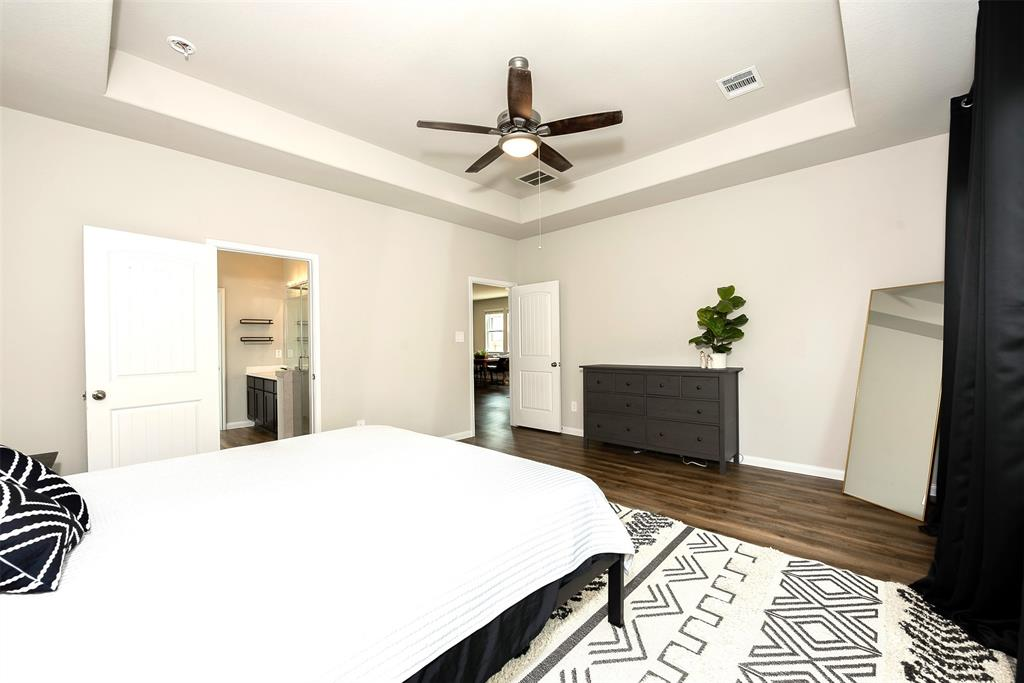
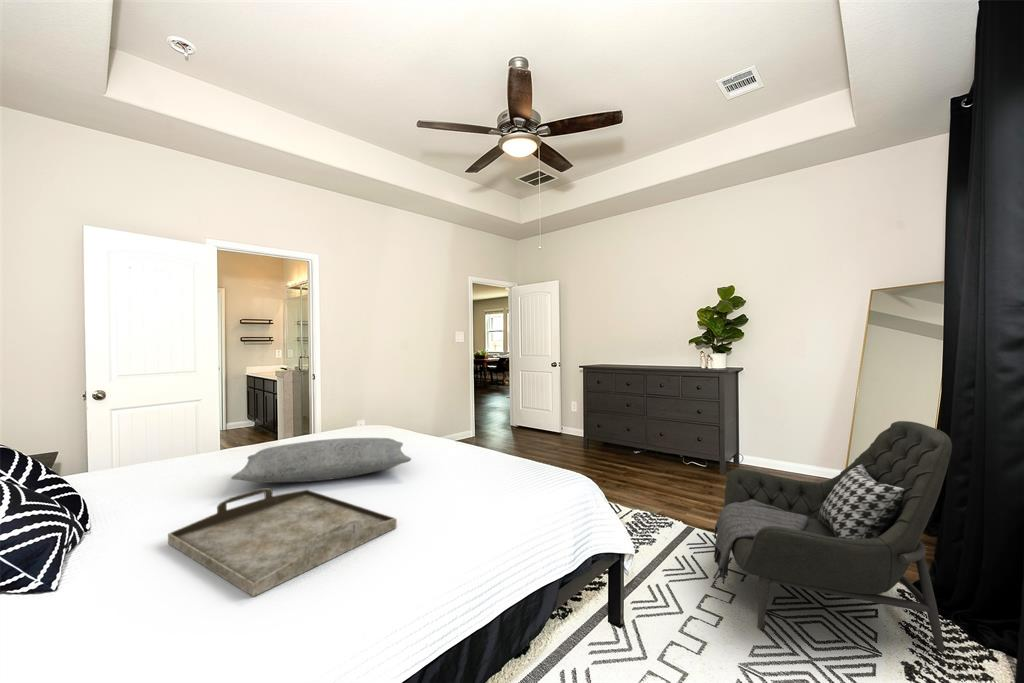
+ armchair (813, 510)
+ serving tray (286, 521)
+ pillow (328, 458)
